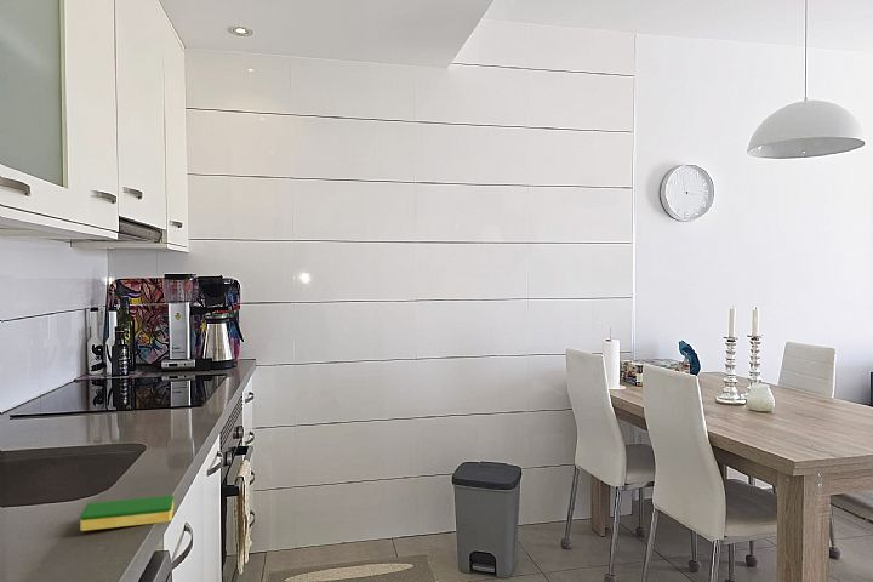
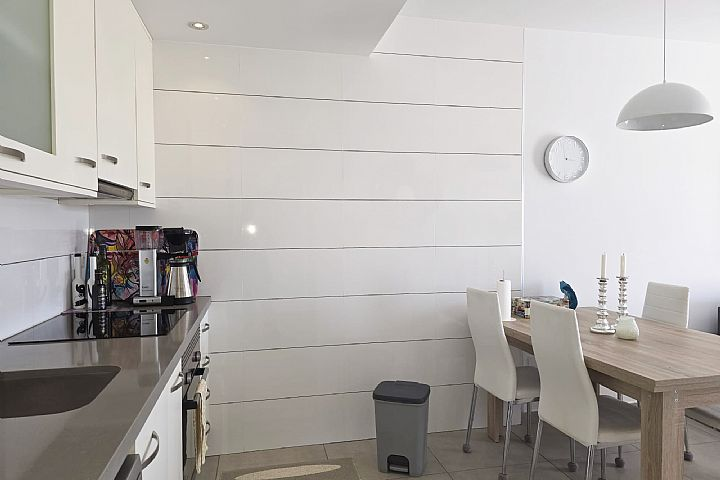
- dish sponge (129, 512)
